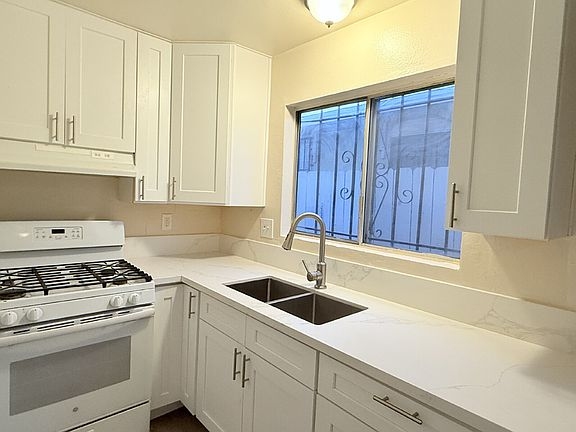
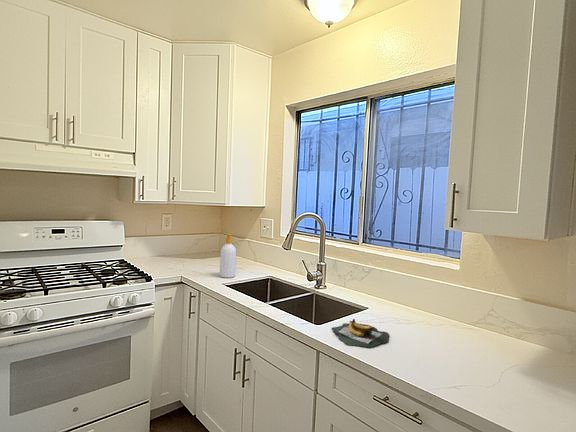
+ soap bottle (228, 255)
+ banana bunch (359, 327)
